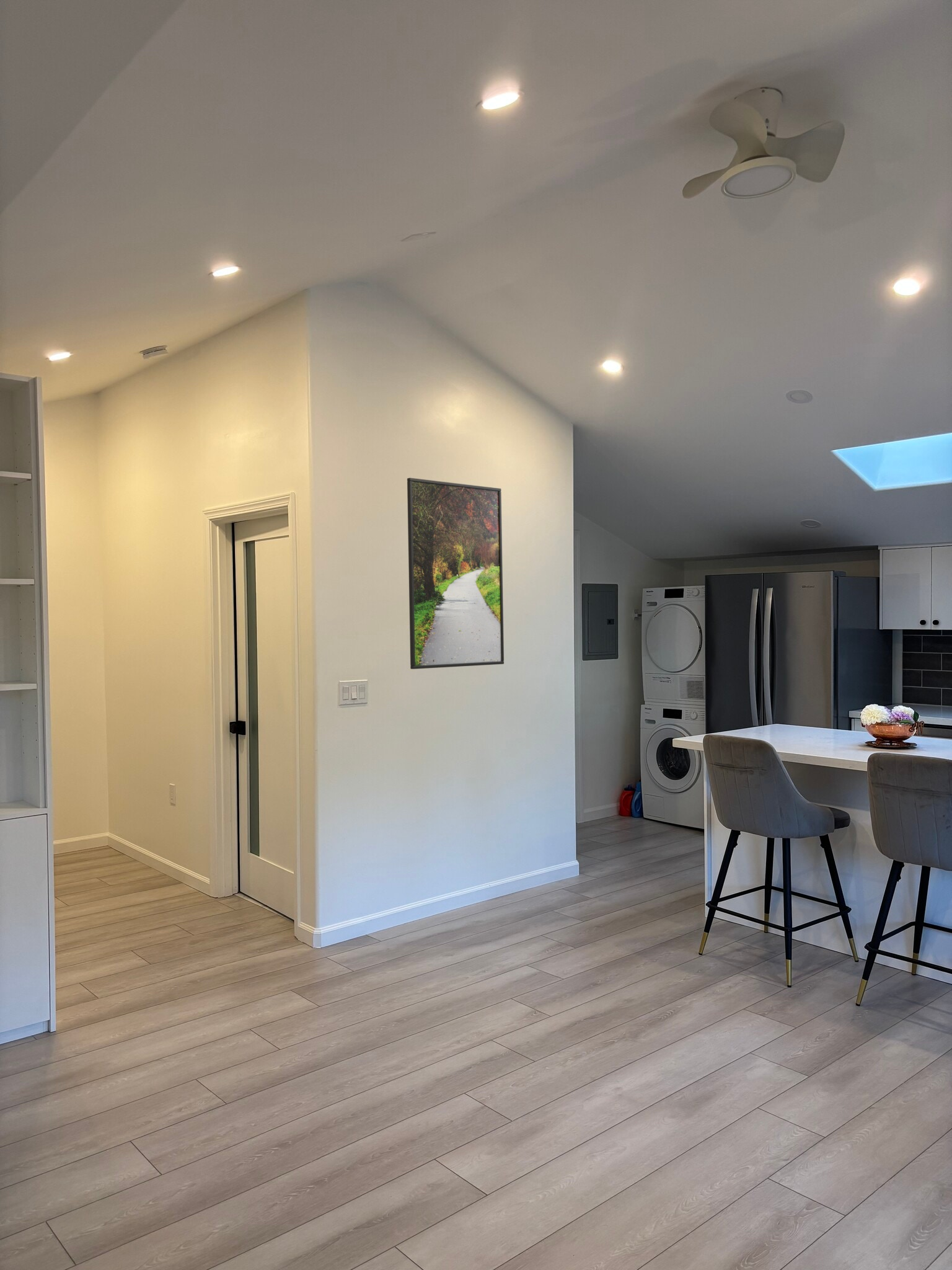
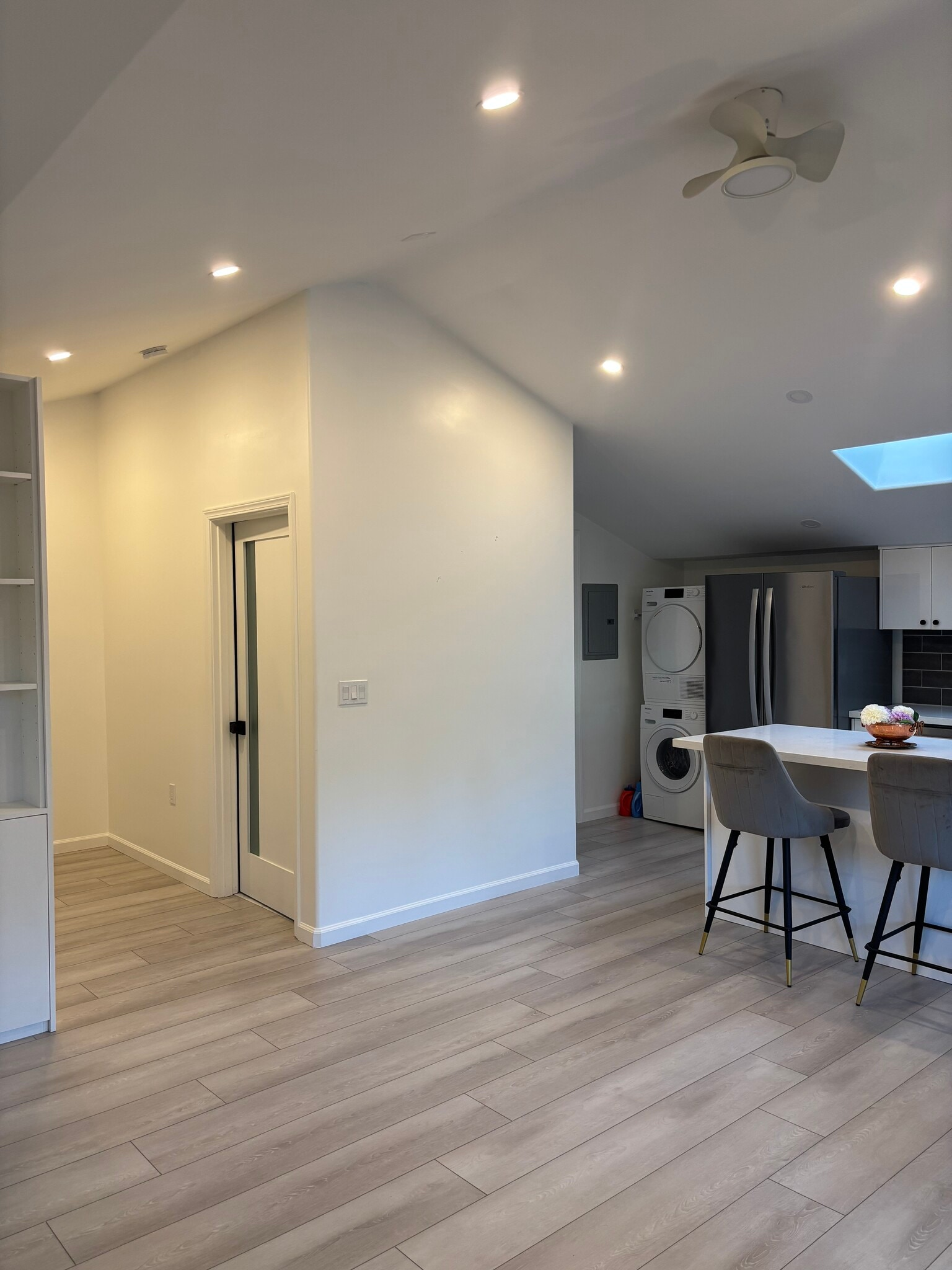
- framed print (457, 575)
